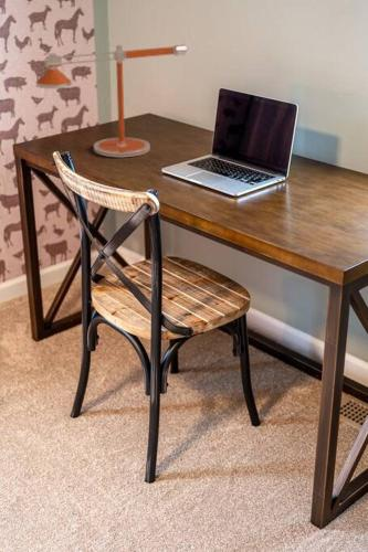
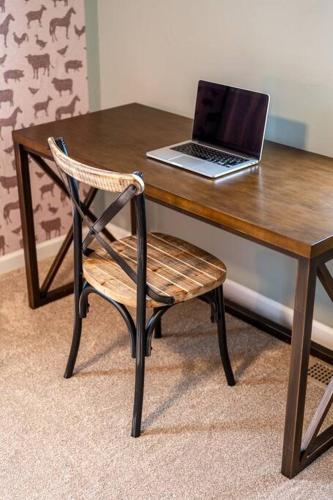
- desk lamp (117, 99)
